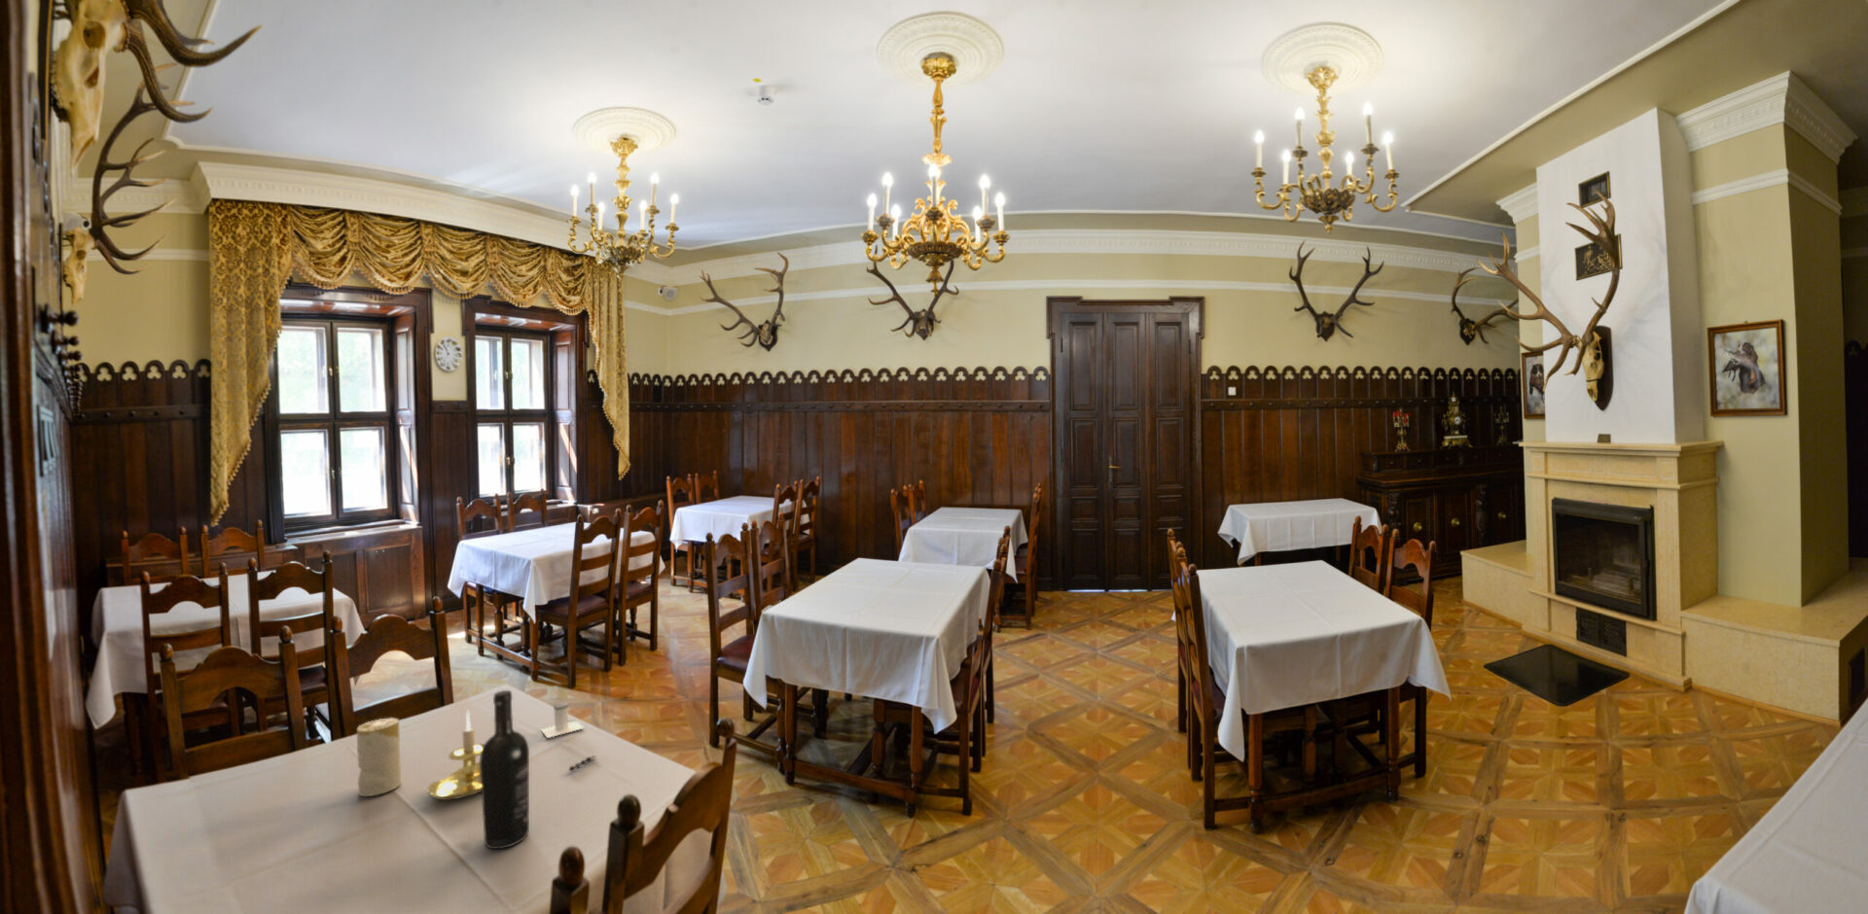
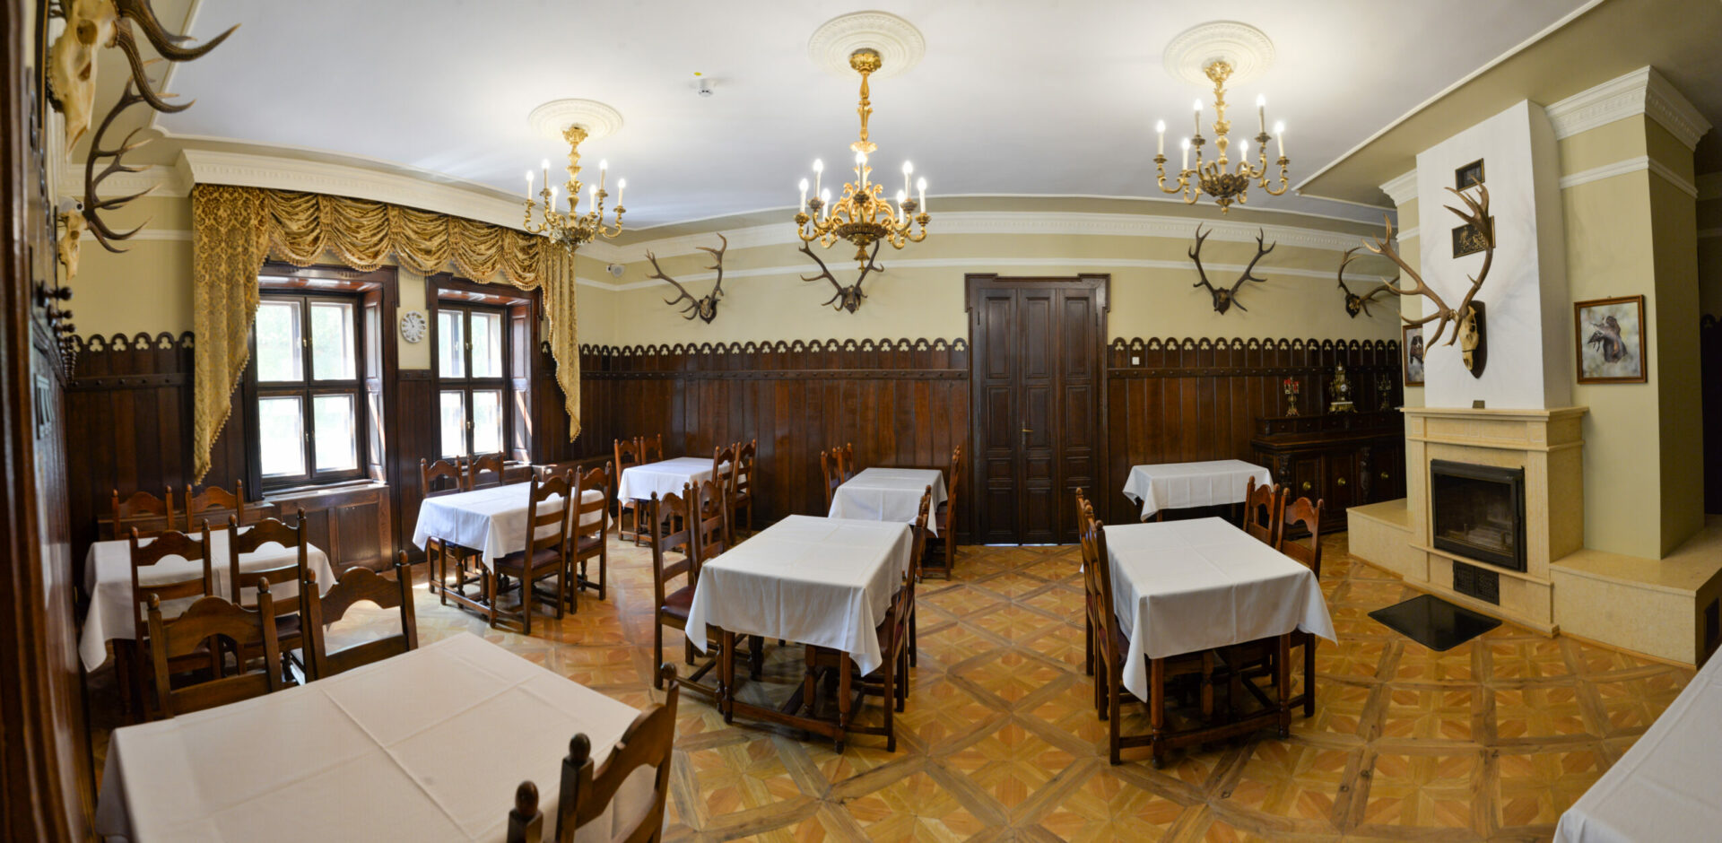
- candle (379, 757)
- candle holder (474, 745)
- pepper shaker (583, 763)
- wine bottle (505, 765)
- salt shaker (561, 716)
